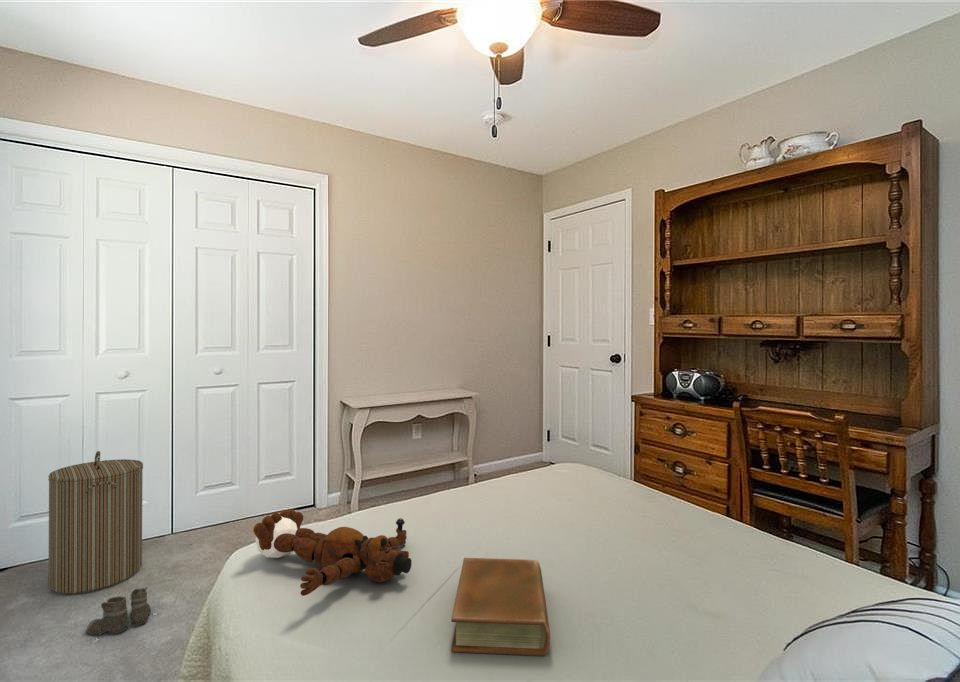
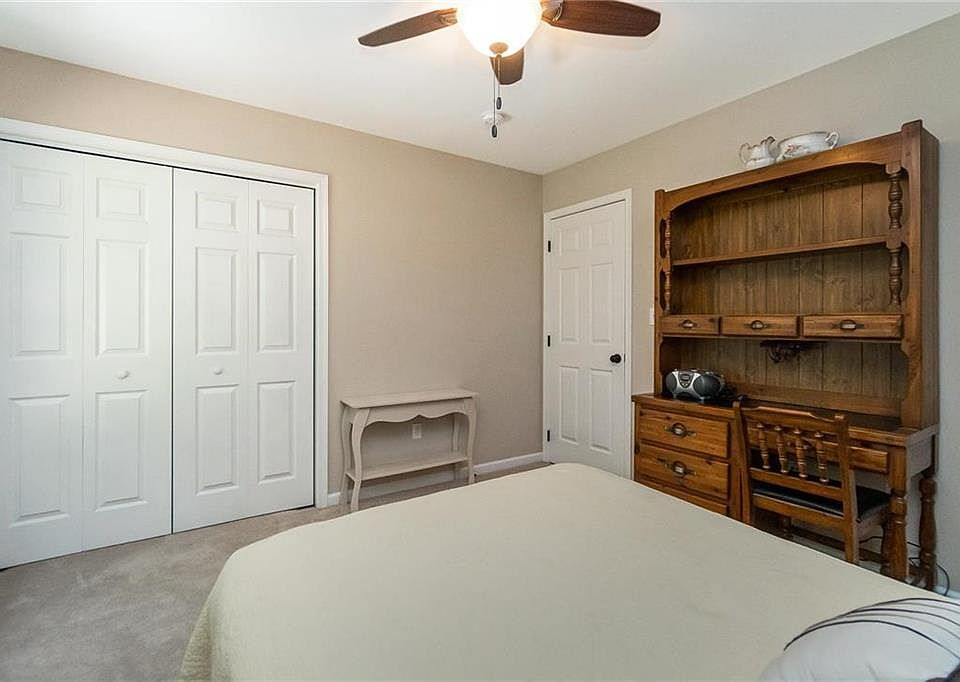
- teddy bear (329, 544)
- book (501, 600)
- boots (125, 607)
- laundry hamper (97, 513)
